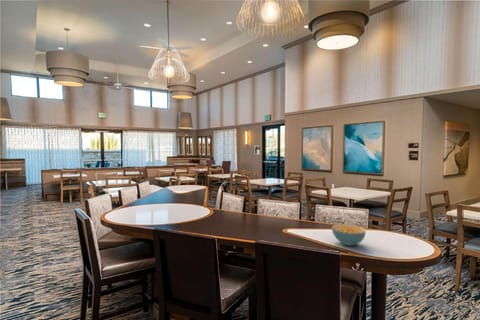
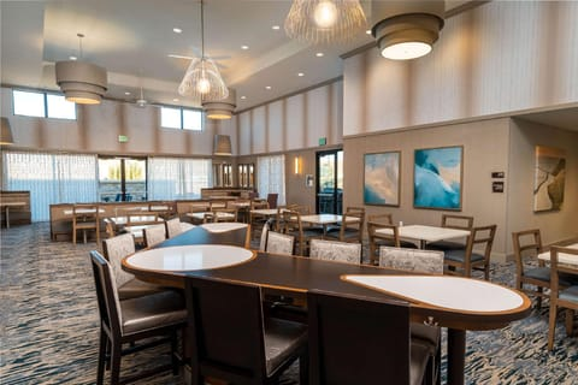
- cereal bowl (348, 236)
